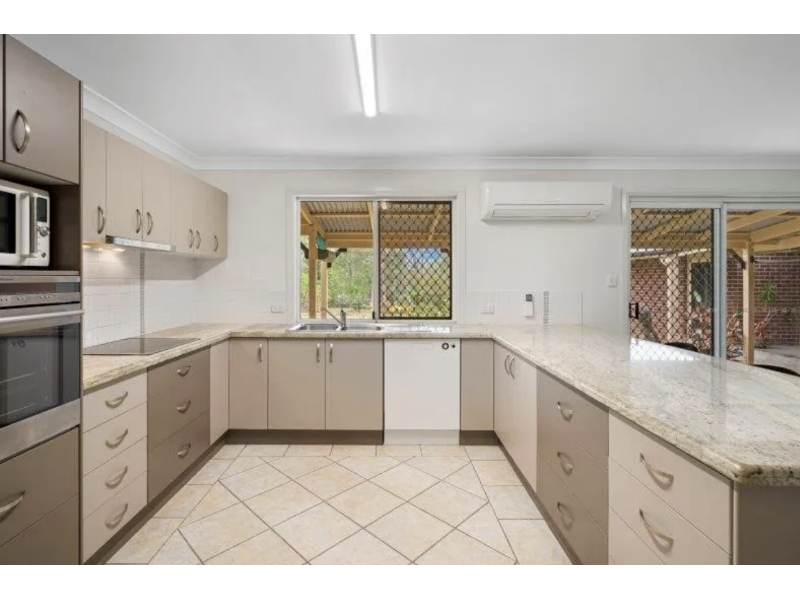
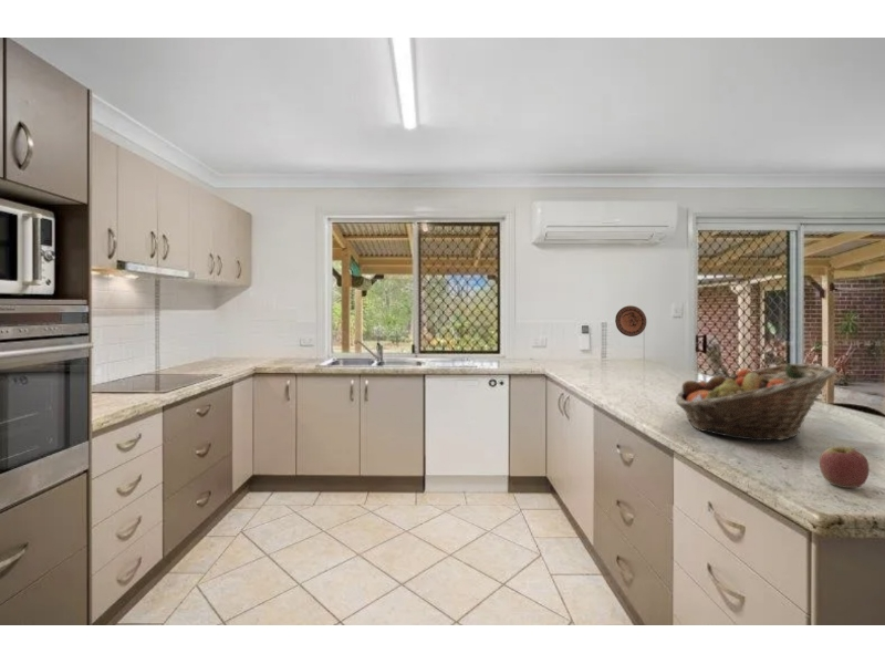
+ fruit basket (747, 395)
+ decorative plate (631, 321)
+ apple (843, 466)
